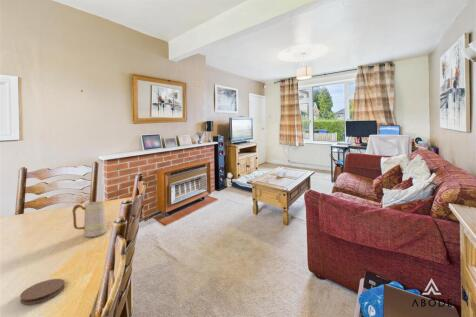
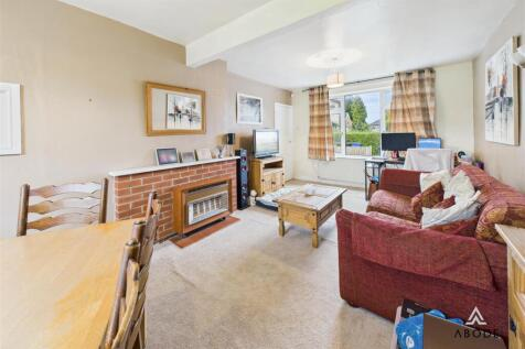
- coaster (43, 290)
- mug (89, 218)
